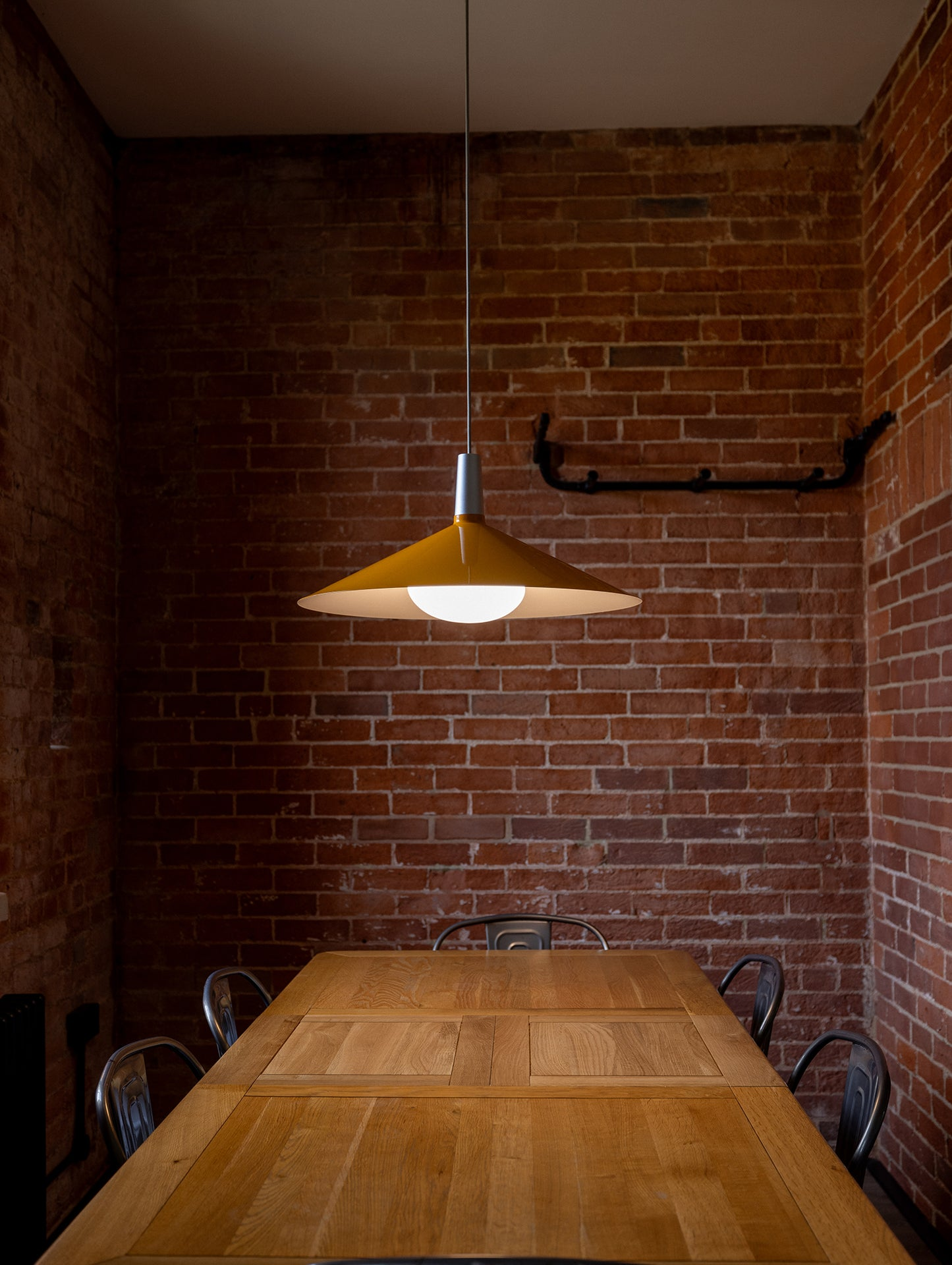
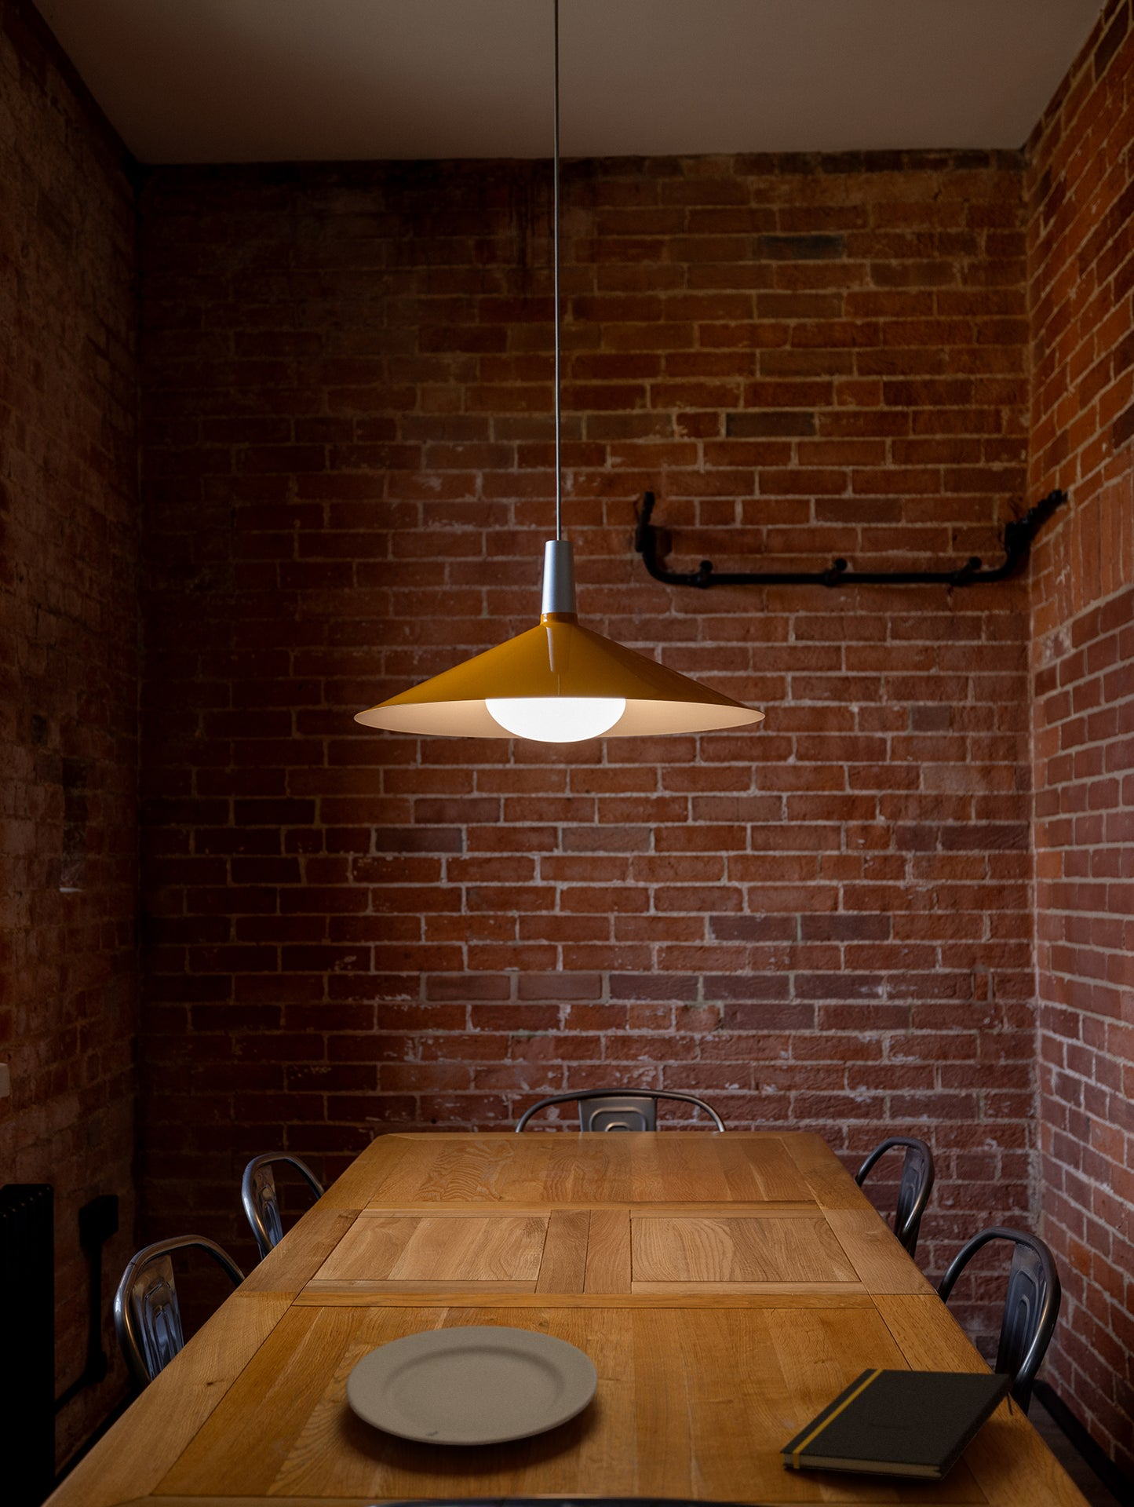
+ notepad (901, 1419)
+ chinaware (473, 1389)
